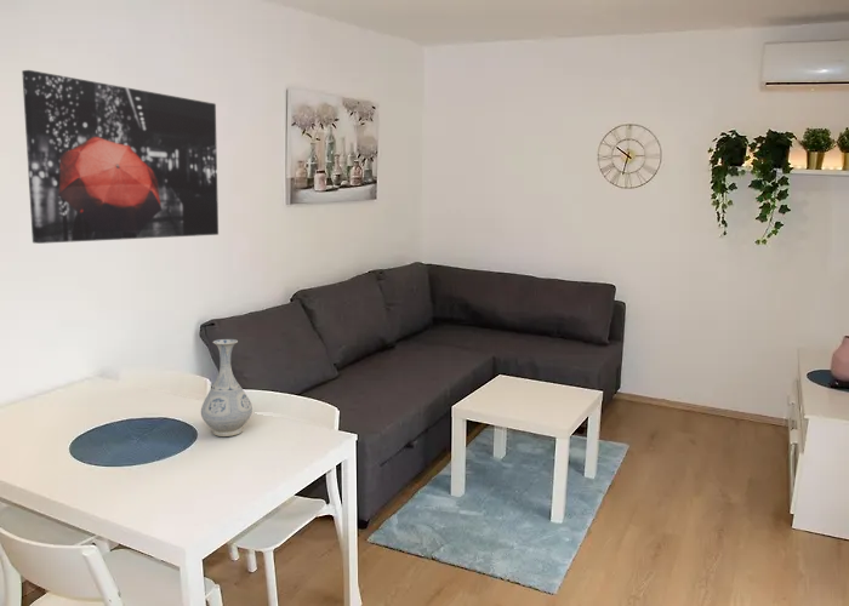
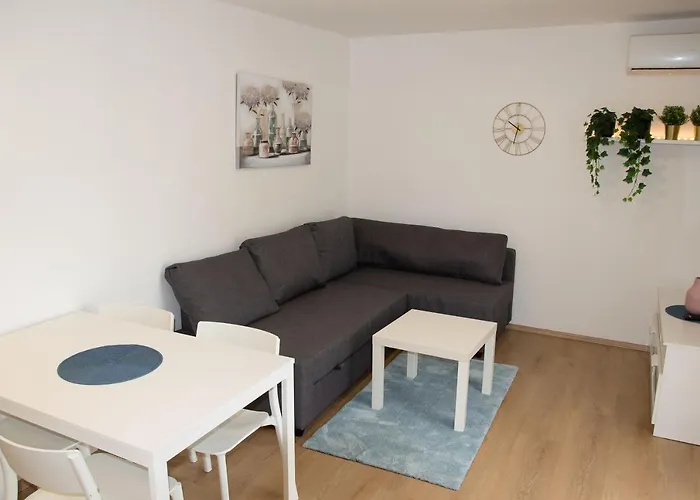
- vase (226, 387)
- wall art (135, 165)
